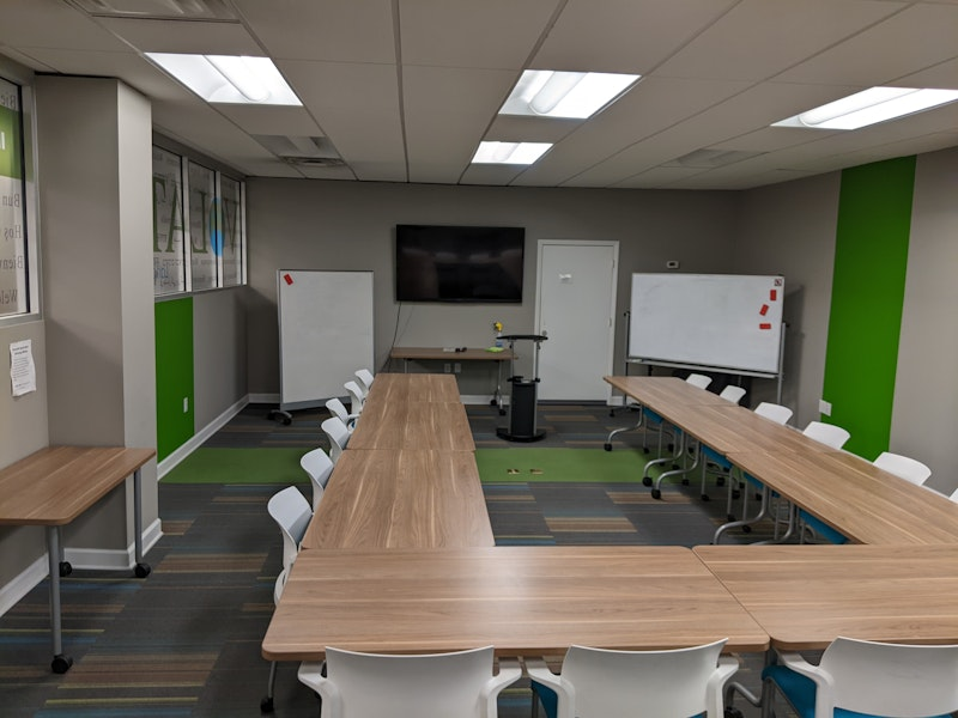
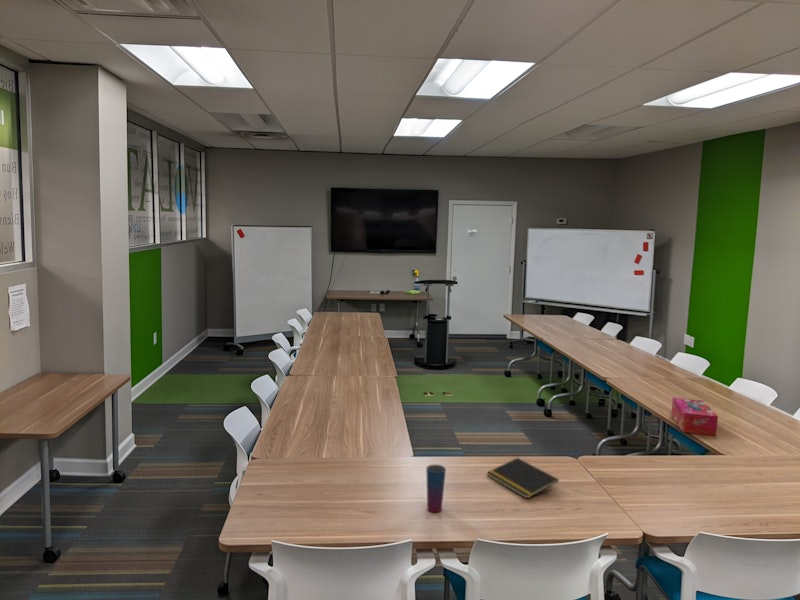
+ cup (435, 488)
+ notepad (521, 477)
+ tissue box (693, 415)
